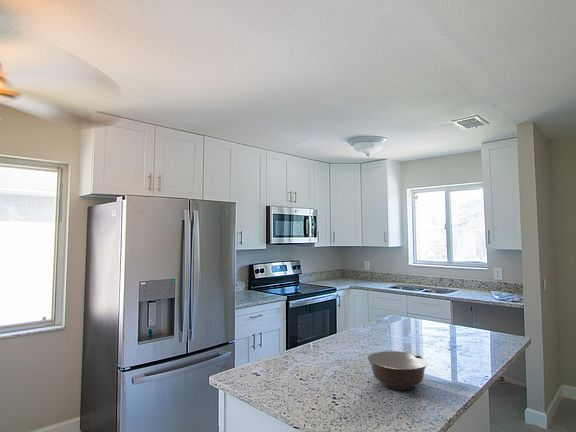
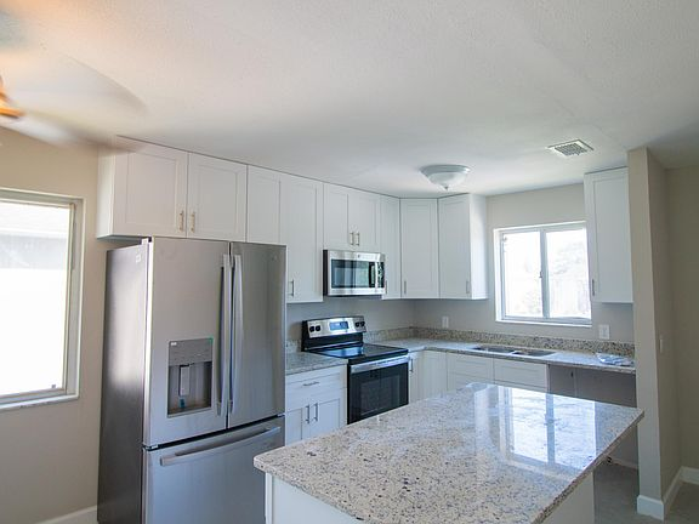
- bowl (397, 371)
